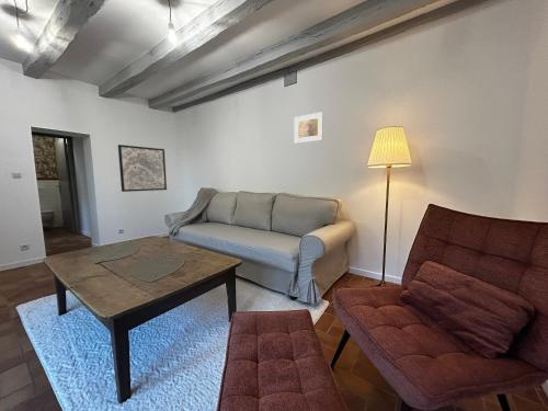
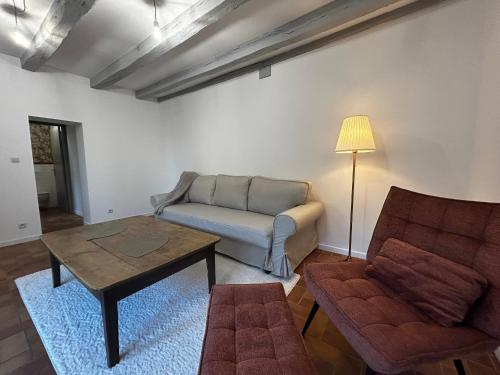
- wall art (144, 169)
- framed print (308, 128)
